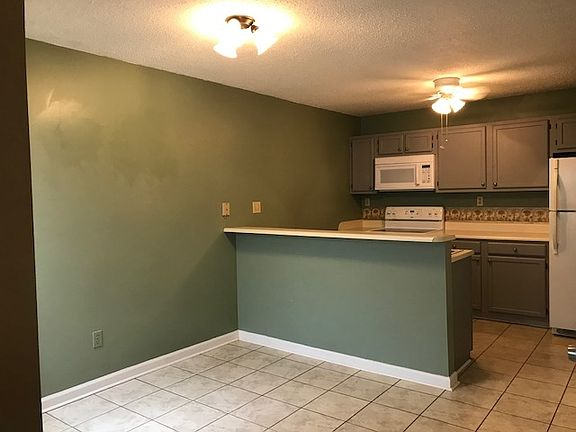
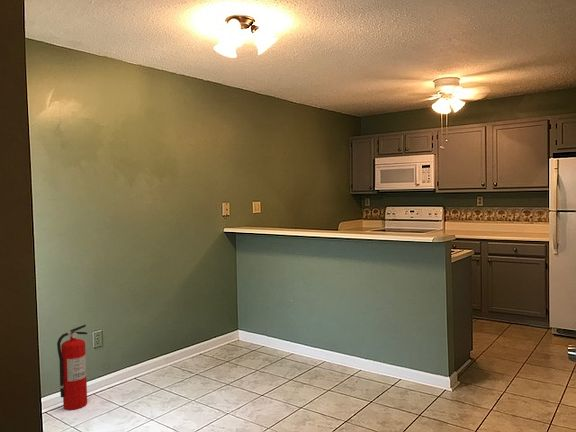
+ fire extinguisher (73, 366)
